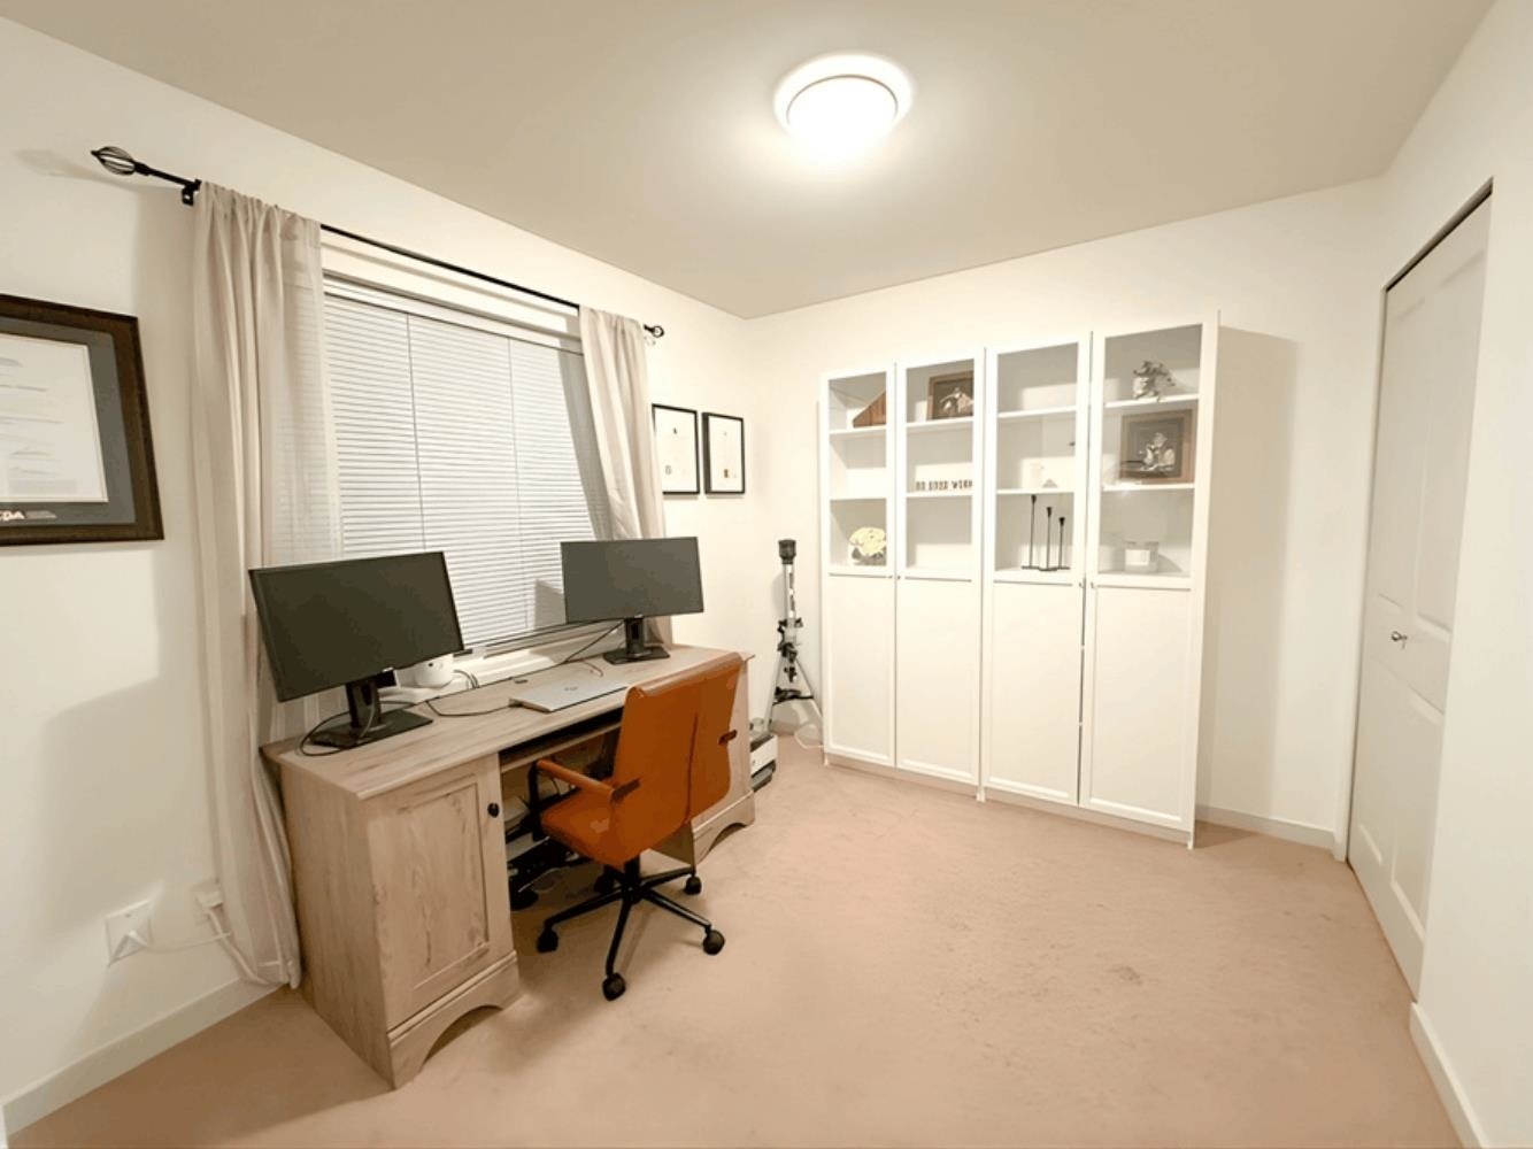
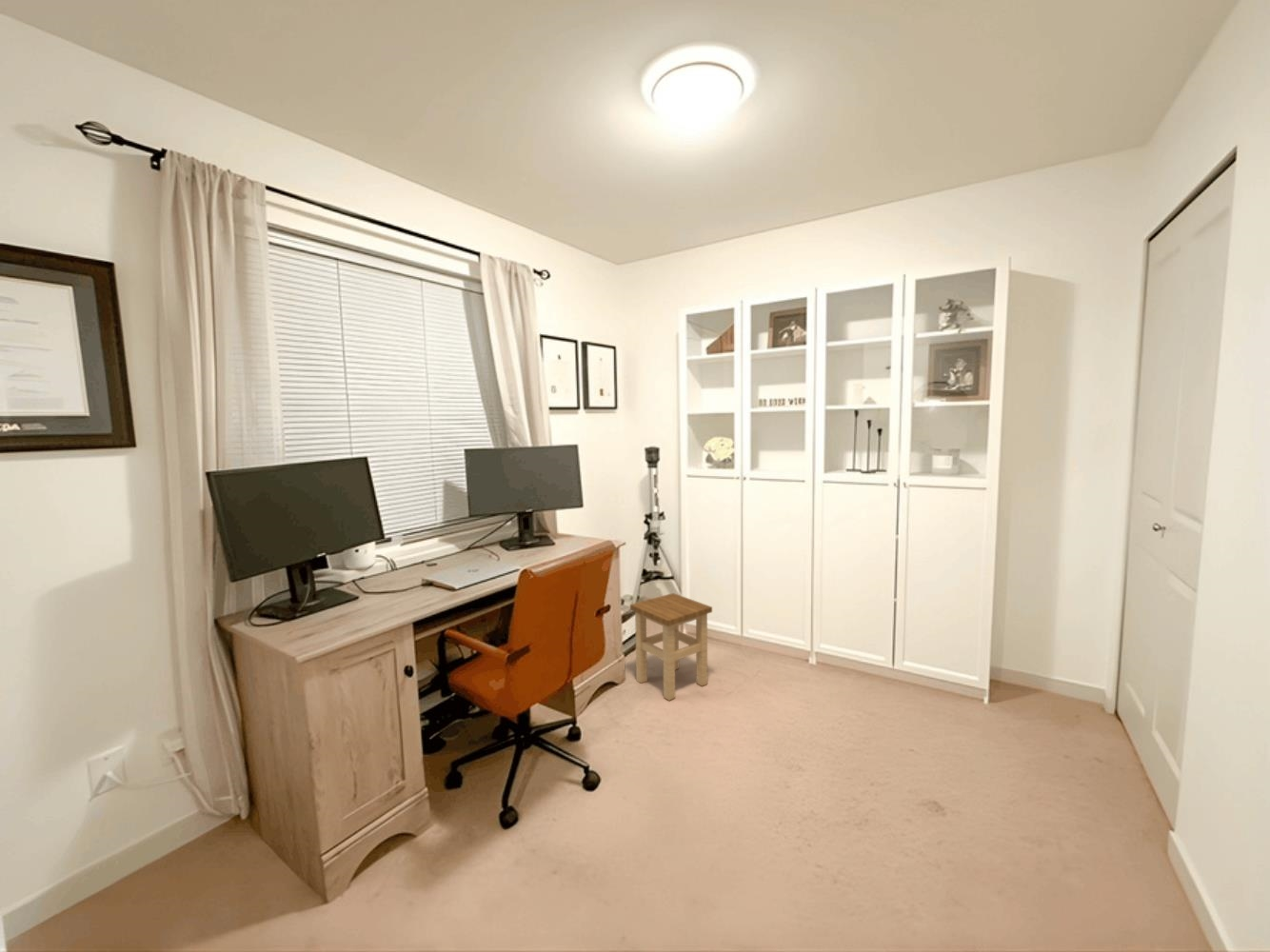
+ stool (671, 644)
